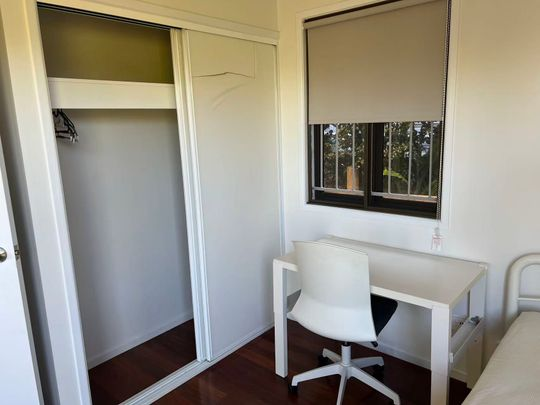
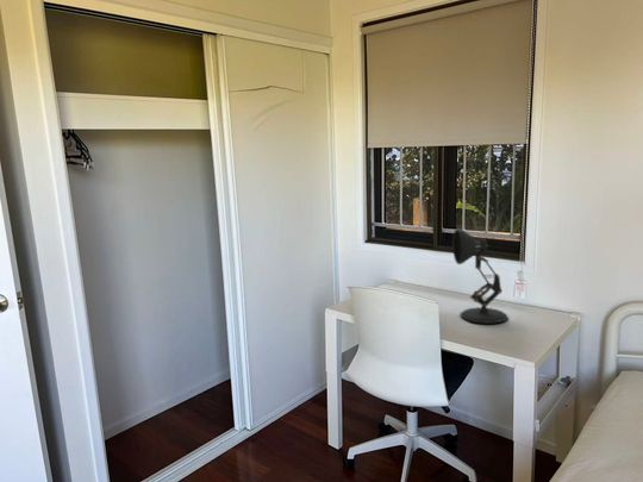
+ desk lamp (481, 273)
